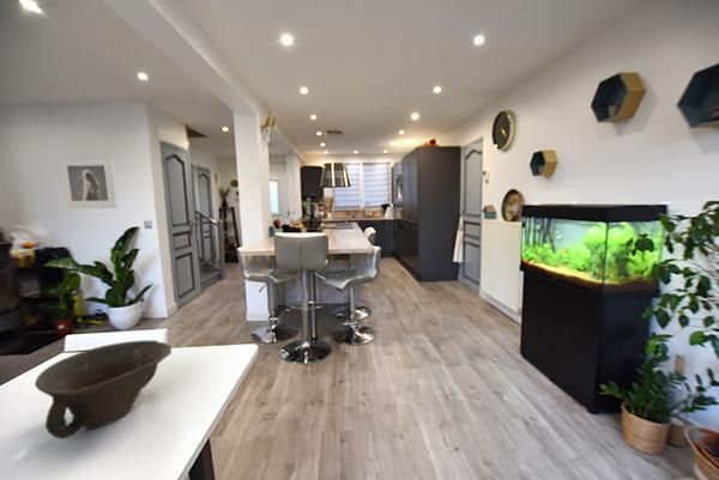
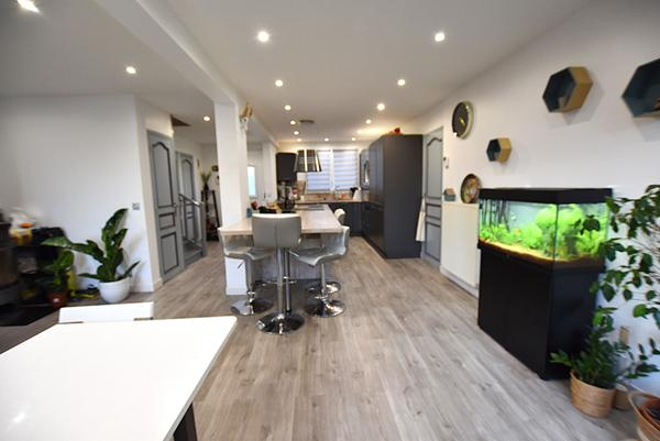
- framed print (87, 183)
- bowl (110, 385)
